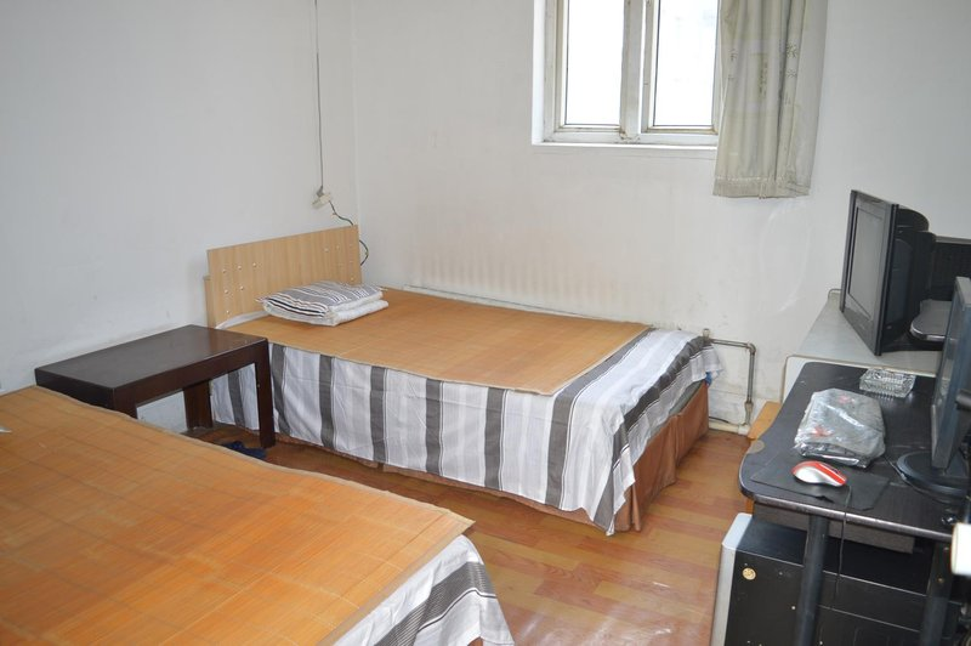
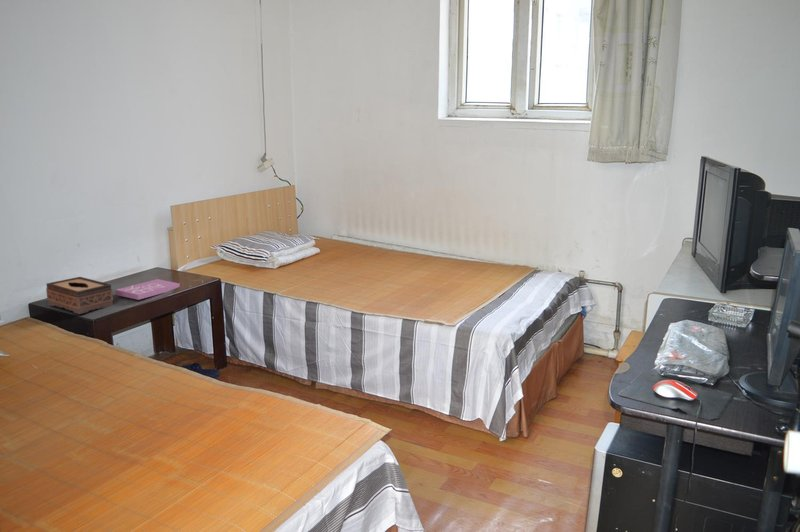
+ tissue box (79, 294)
+ book (148, 289)
